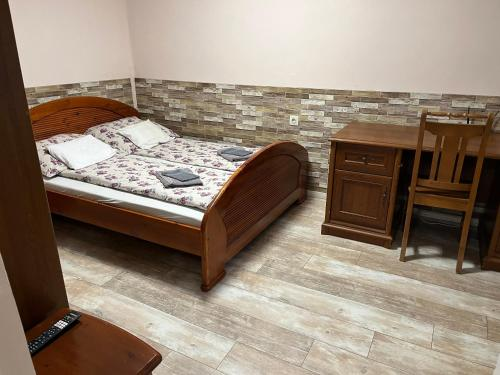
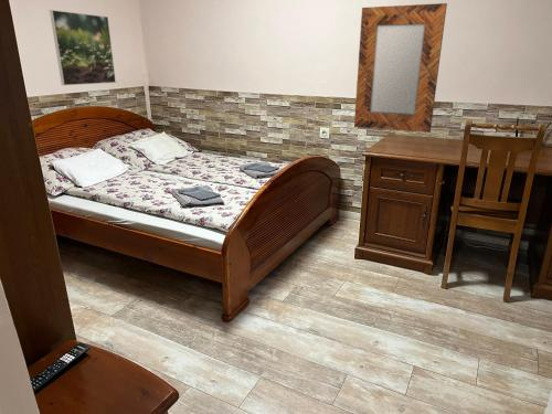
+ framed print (85, 50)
+ home mirror (396, 71)
